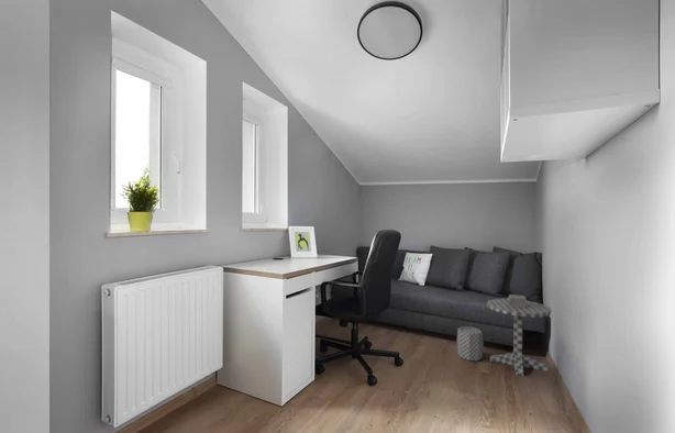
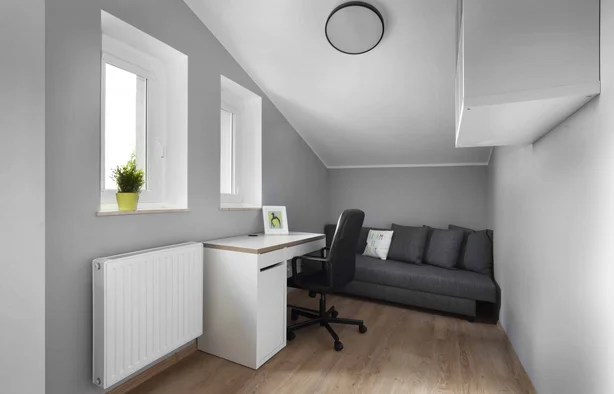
- side table (513, 327)
